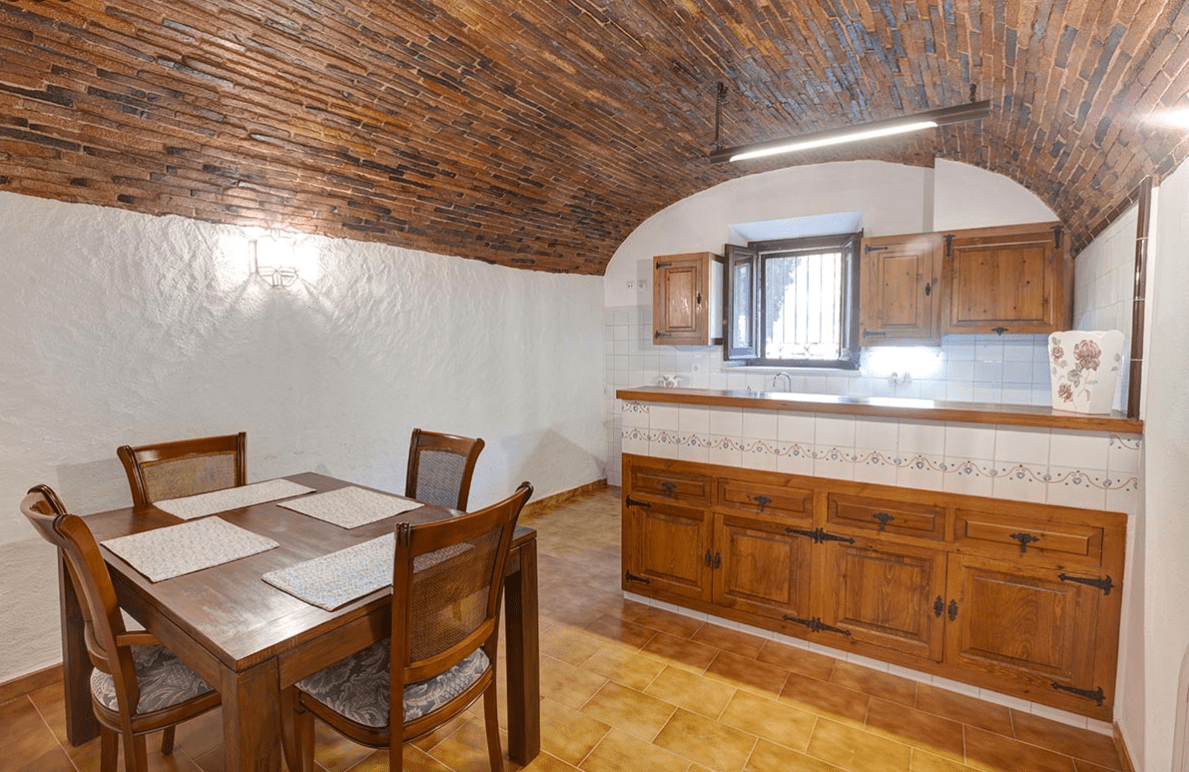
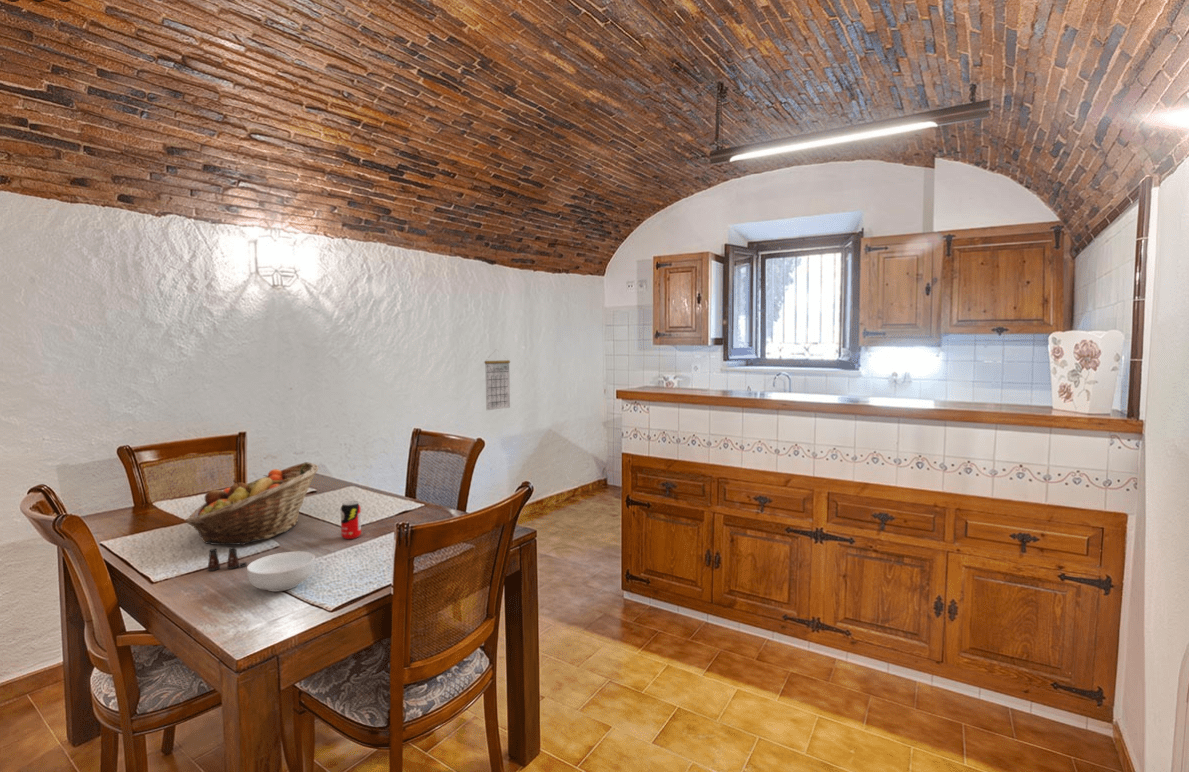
+ calendar (497, 379)
+ beverage can (350, 519)
+ salt shaker (228, 557)
+ fruit basket (257, 500)
+ cereal bowl (282, 573)
